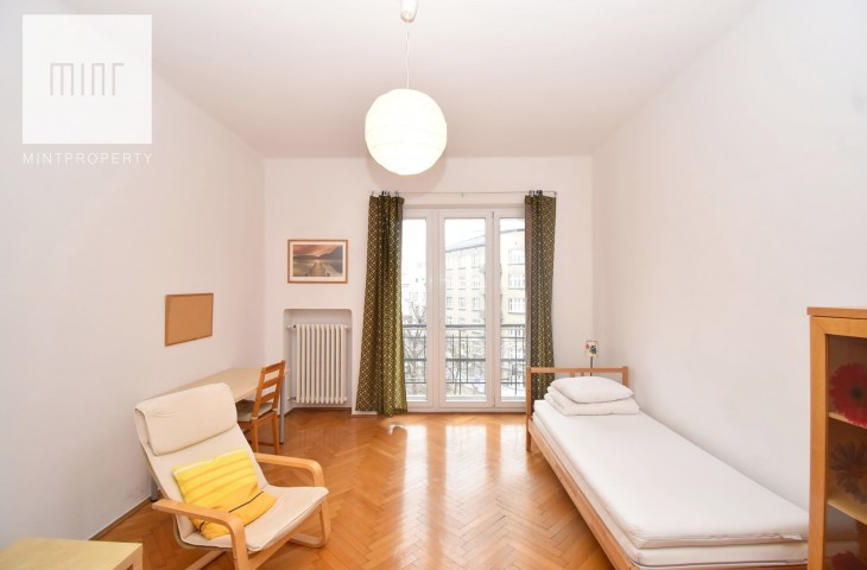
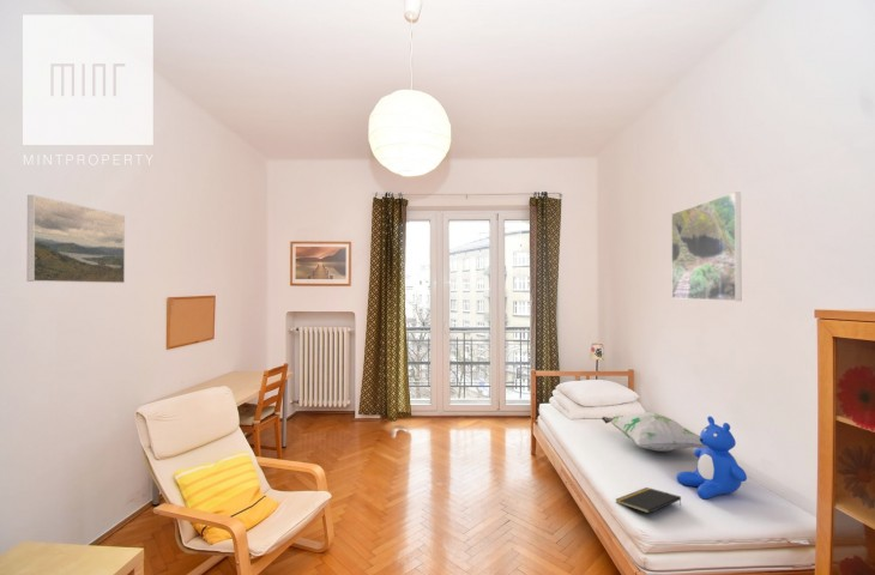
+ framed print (82, 244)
+ teddy bear (708, 455)
+ decorative pillow (651, 430)
+ notepad (647, 500)
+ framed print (701, 252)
